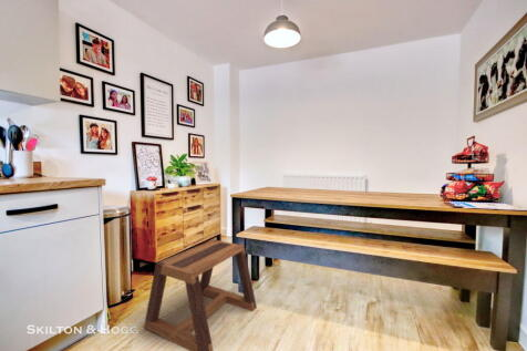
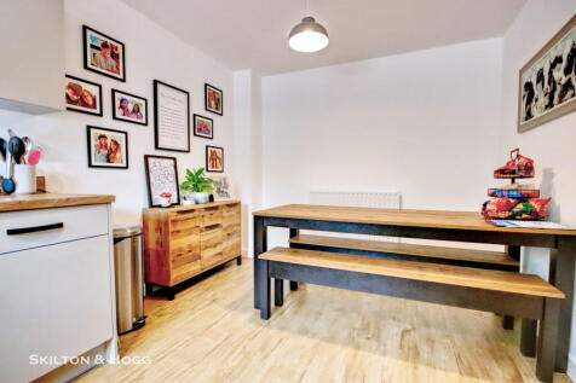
- stool (204, 285)
